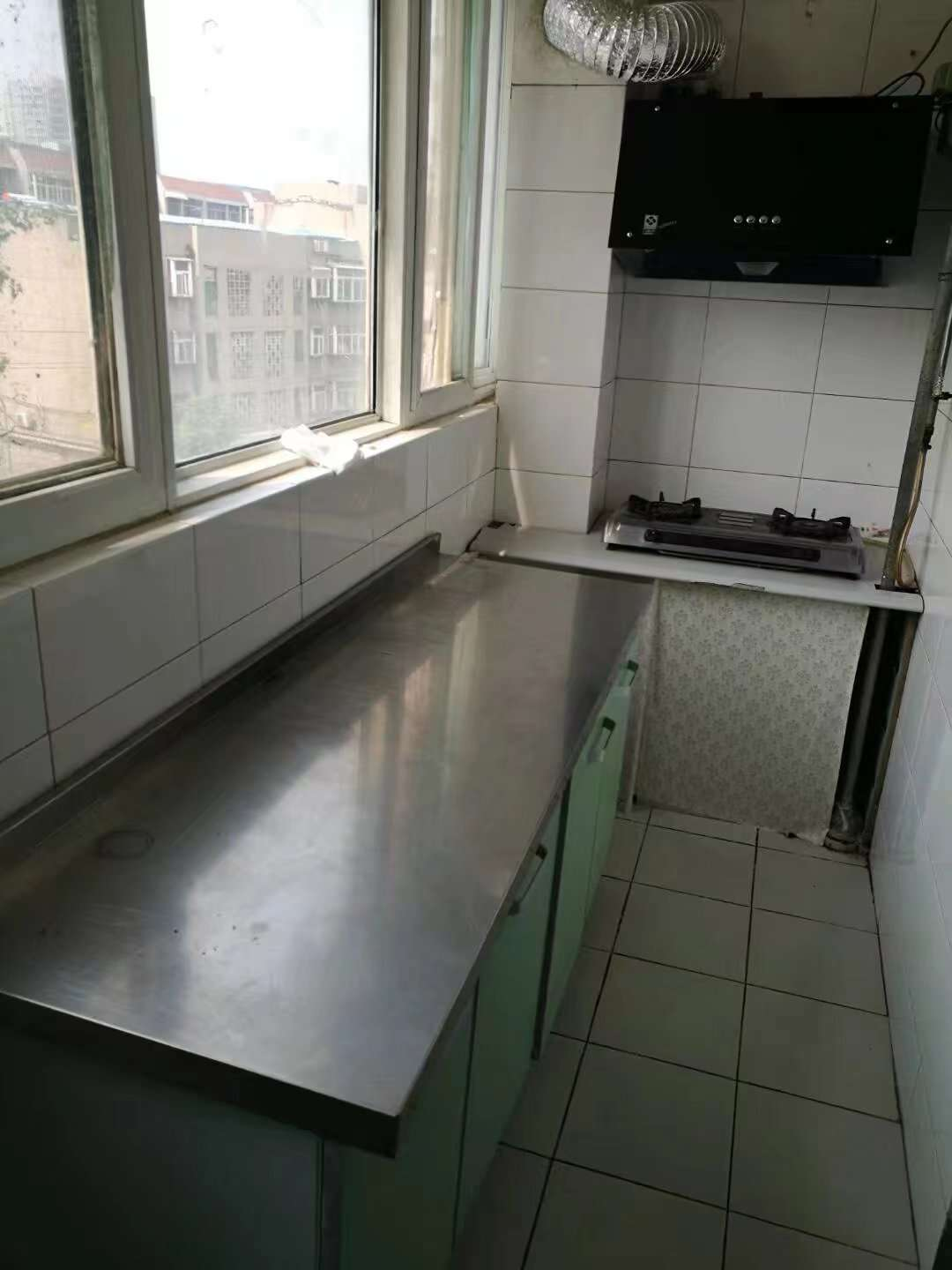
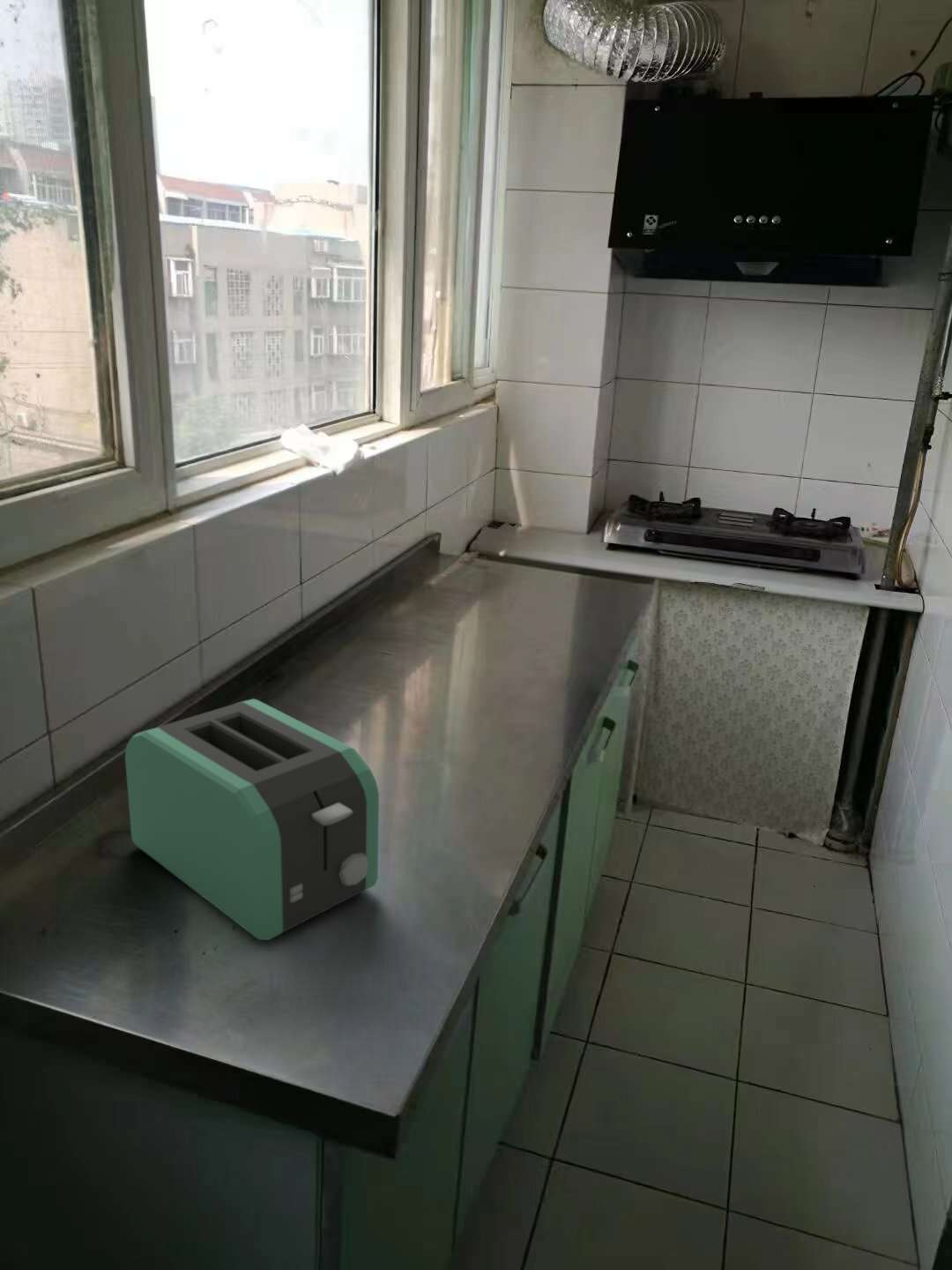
+ toaster (249, 805)
